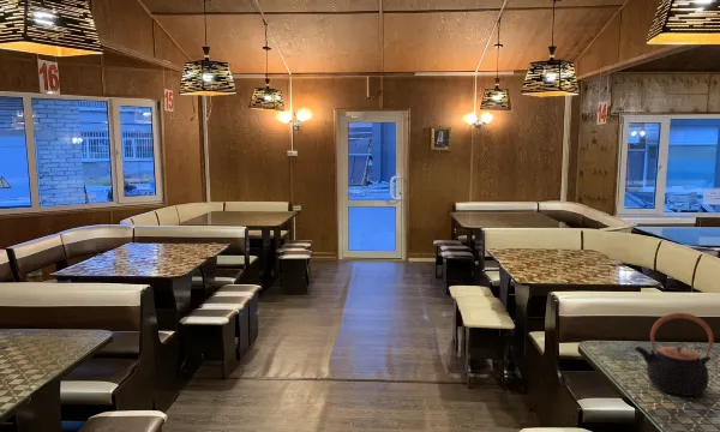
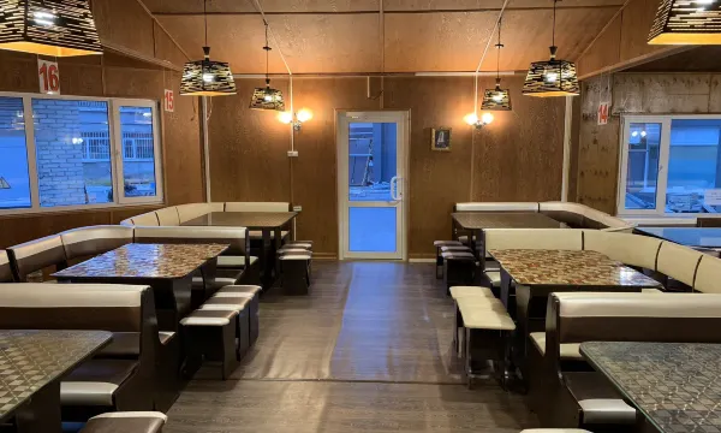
- teapot (672, 349)
